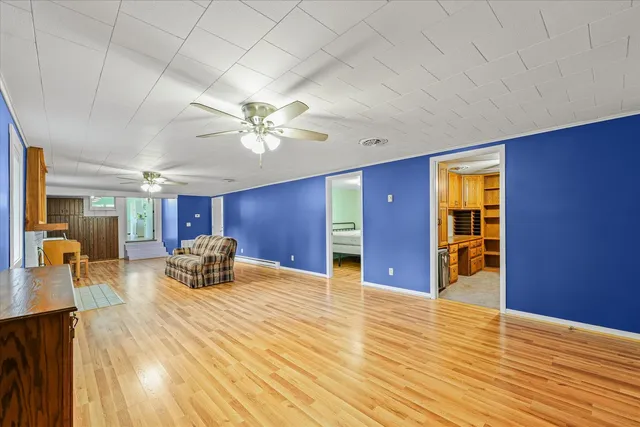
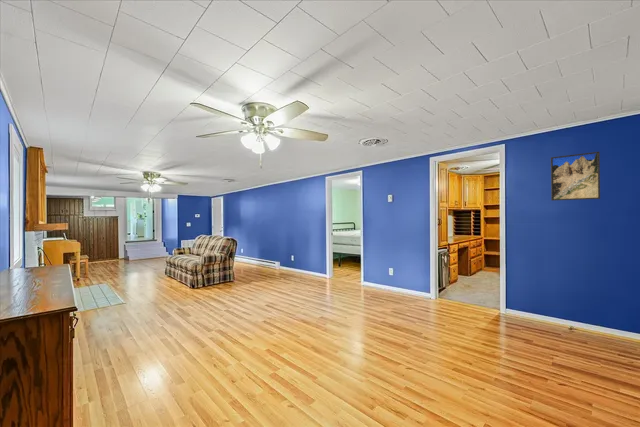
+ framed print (574, 177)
